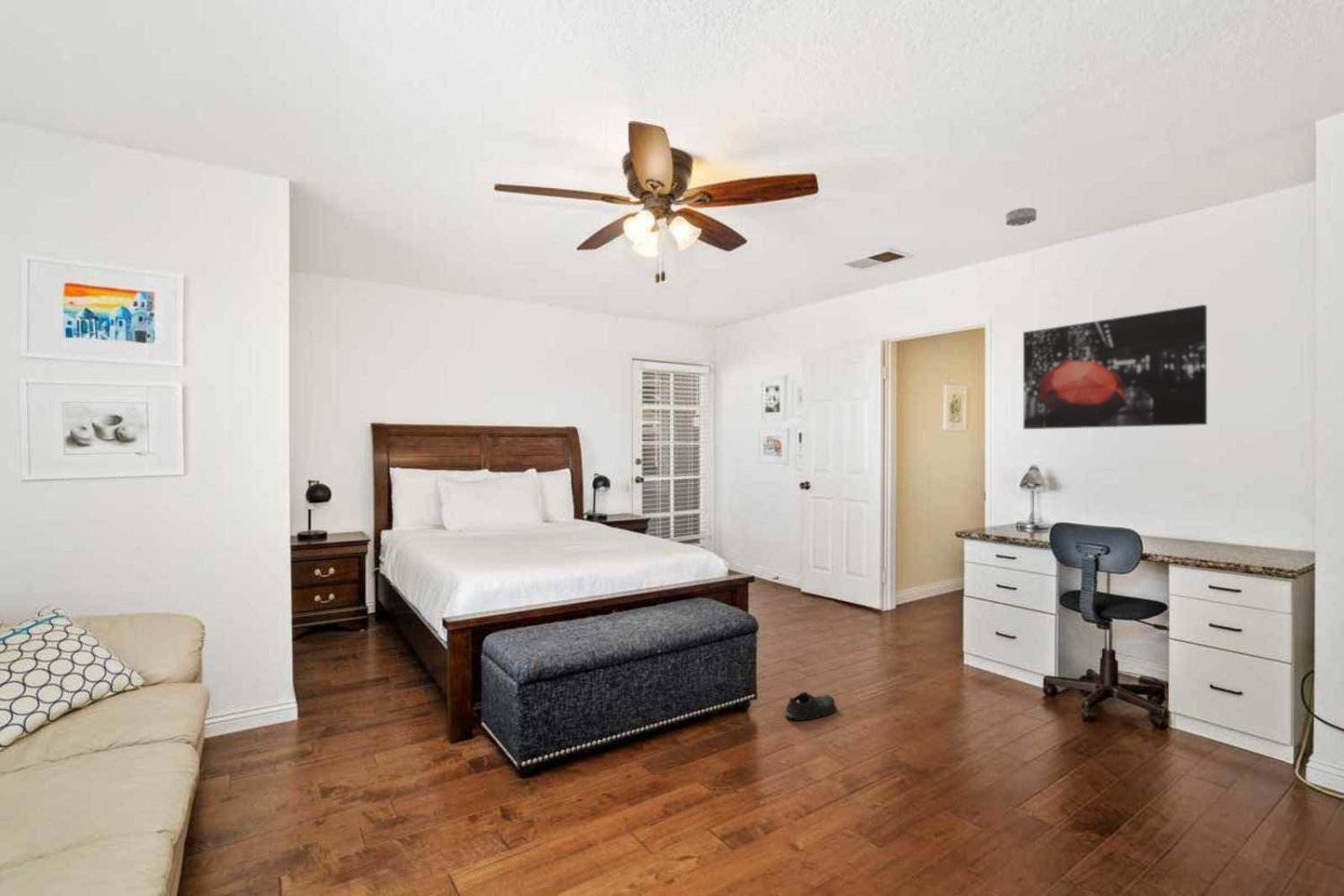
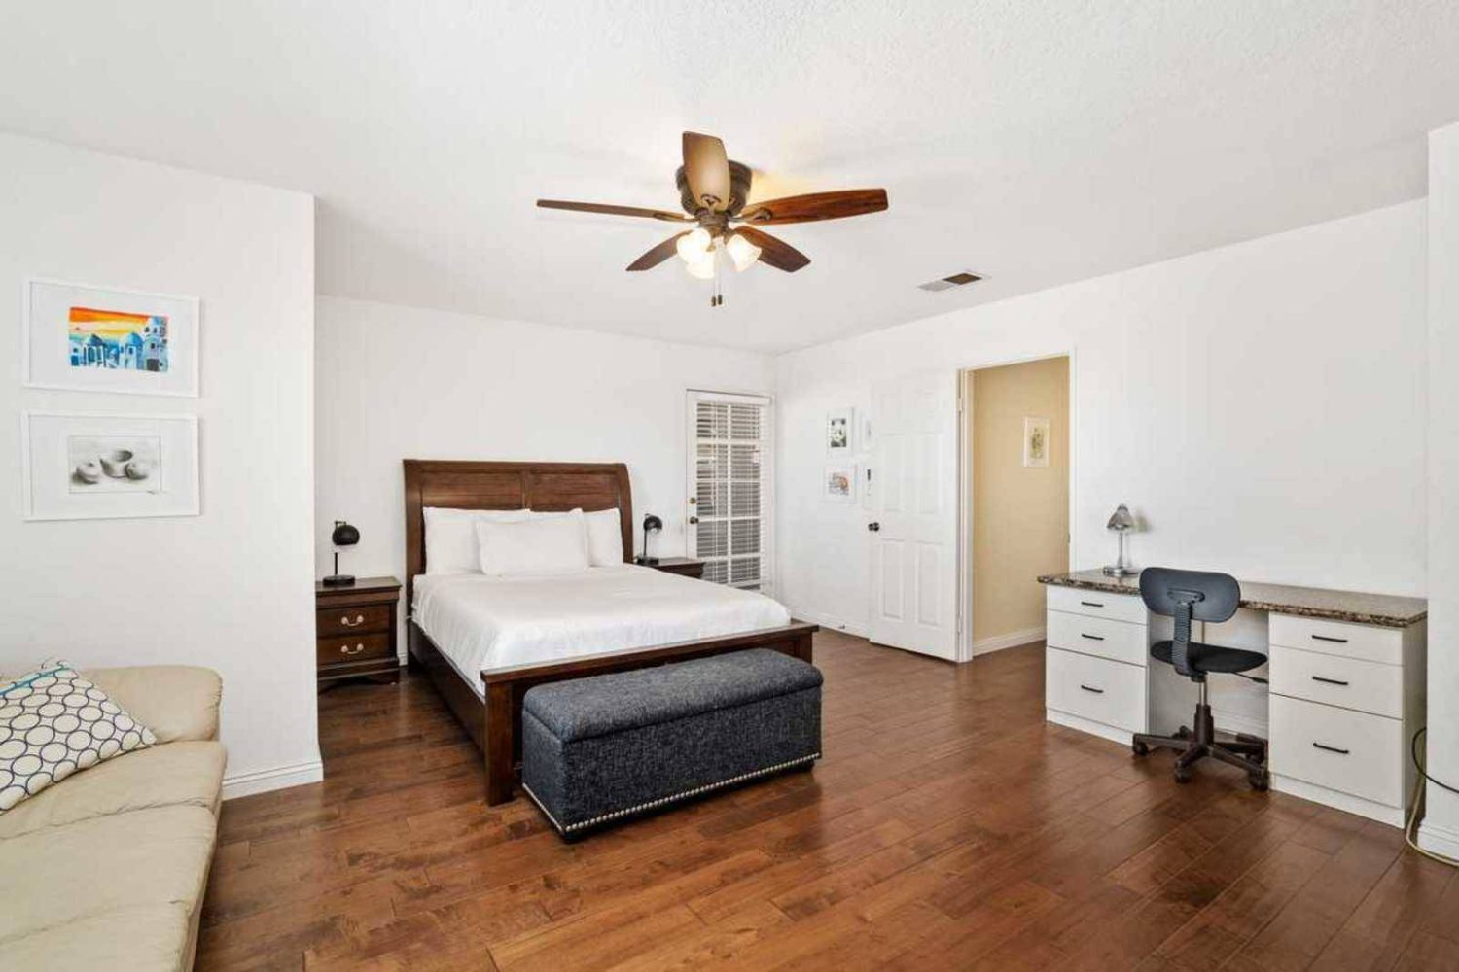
- shoe (811, 702)
- wall art (1106, 374)
- smoke detector (1021, 216)
